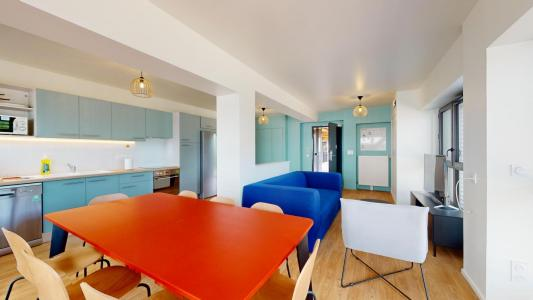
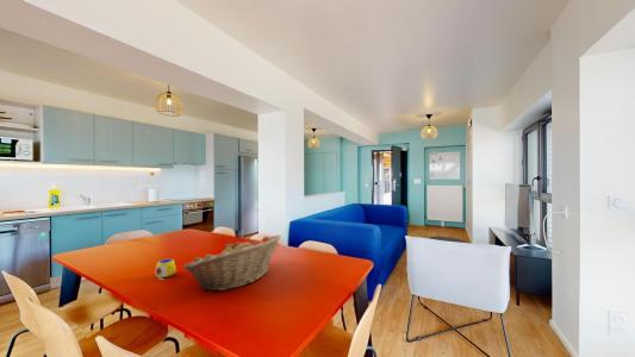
+ mug (167, 268)
+ fruit basket (237, 257)
